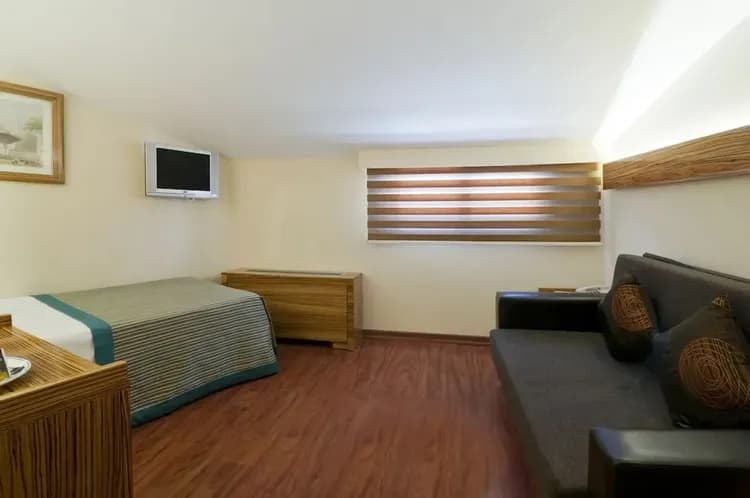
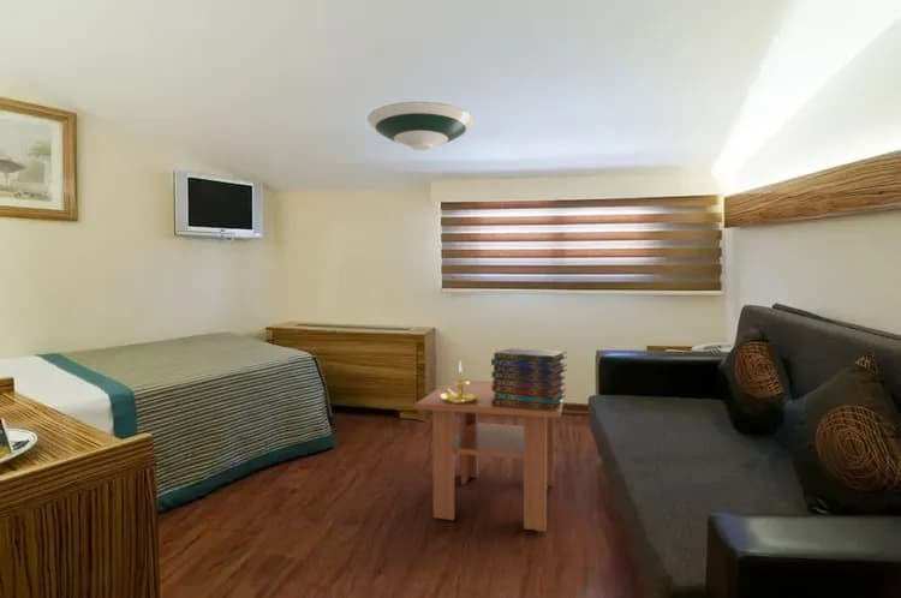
+ book stack (529, 377)
+ candle holder (458, 379)
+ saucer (420, 134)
+ coffee table (497, 447)
